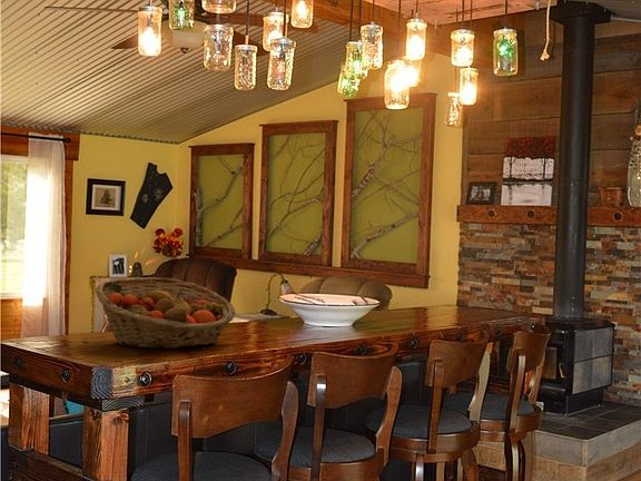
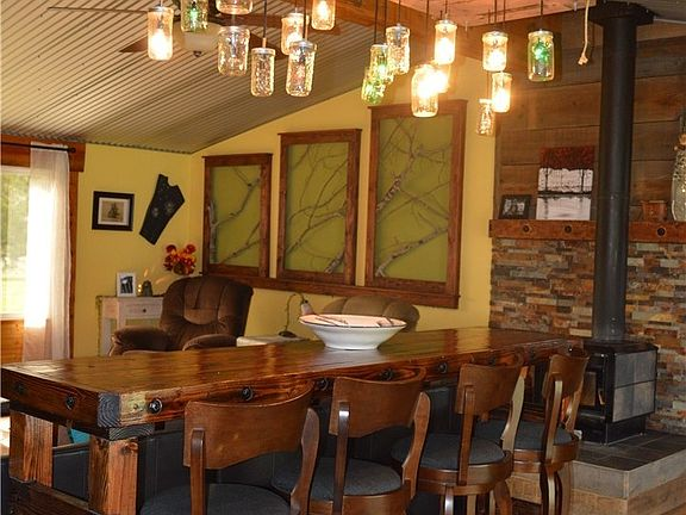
- fruit basket (166, 311)
